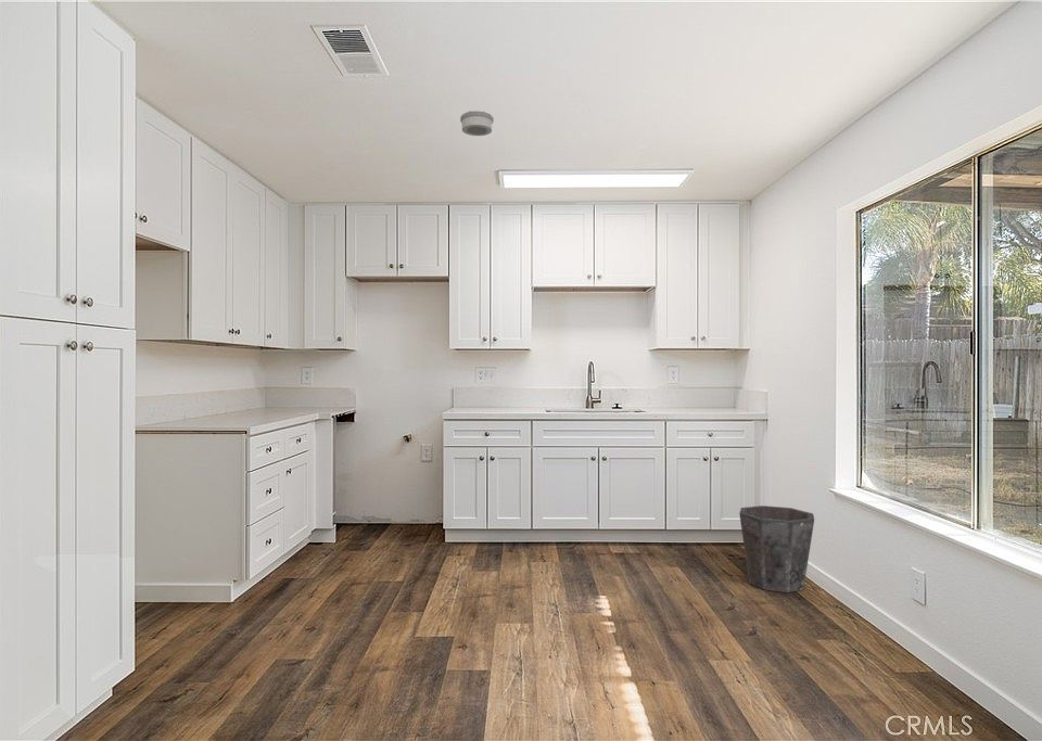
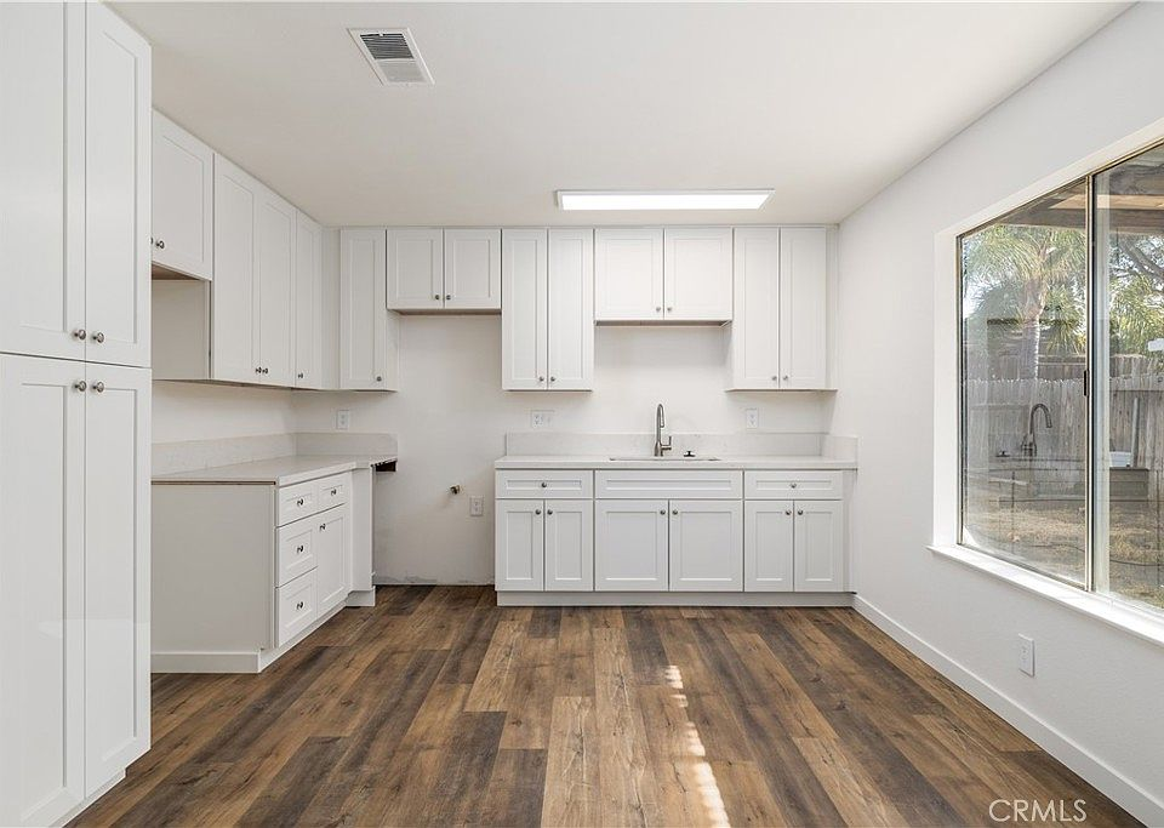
- smoke detector (476, 122)
- waste bin (776, 548)
